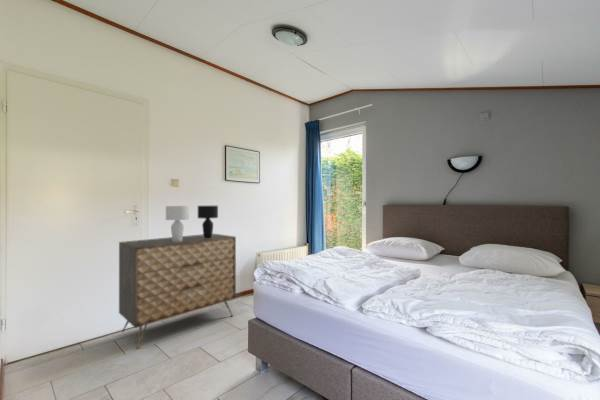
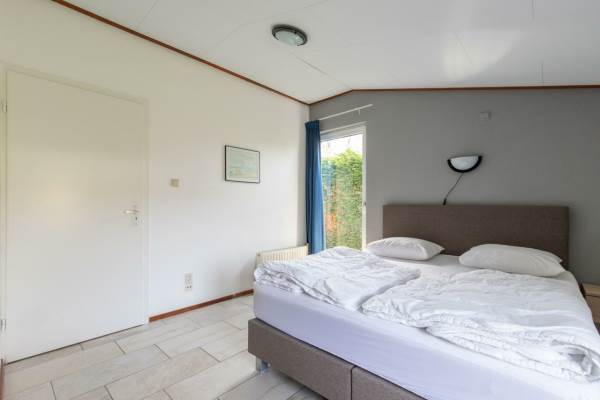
- table lamp (188, 218)
- dresser (181, 281)
